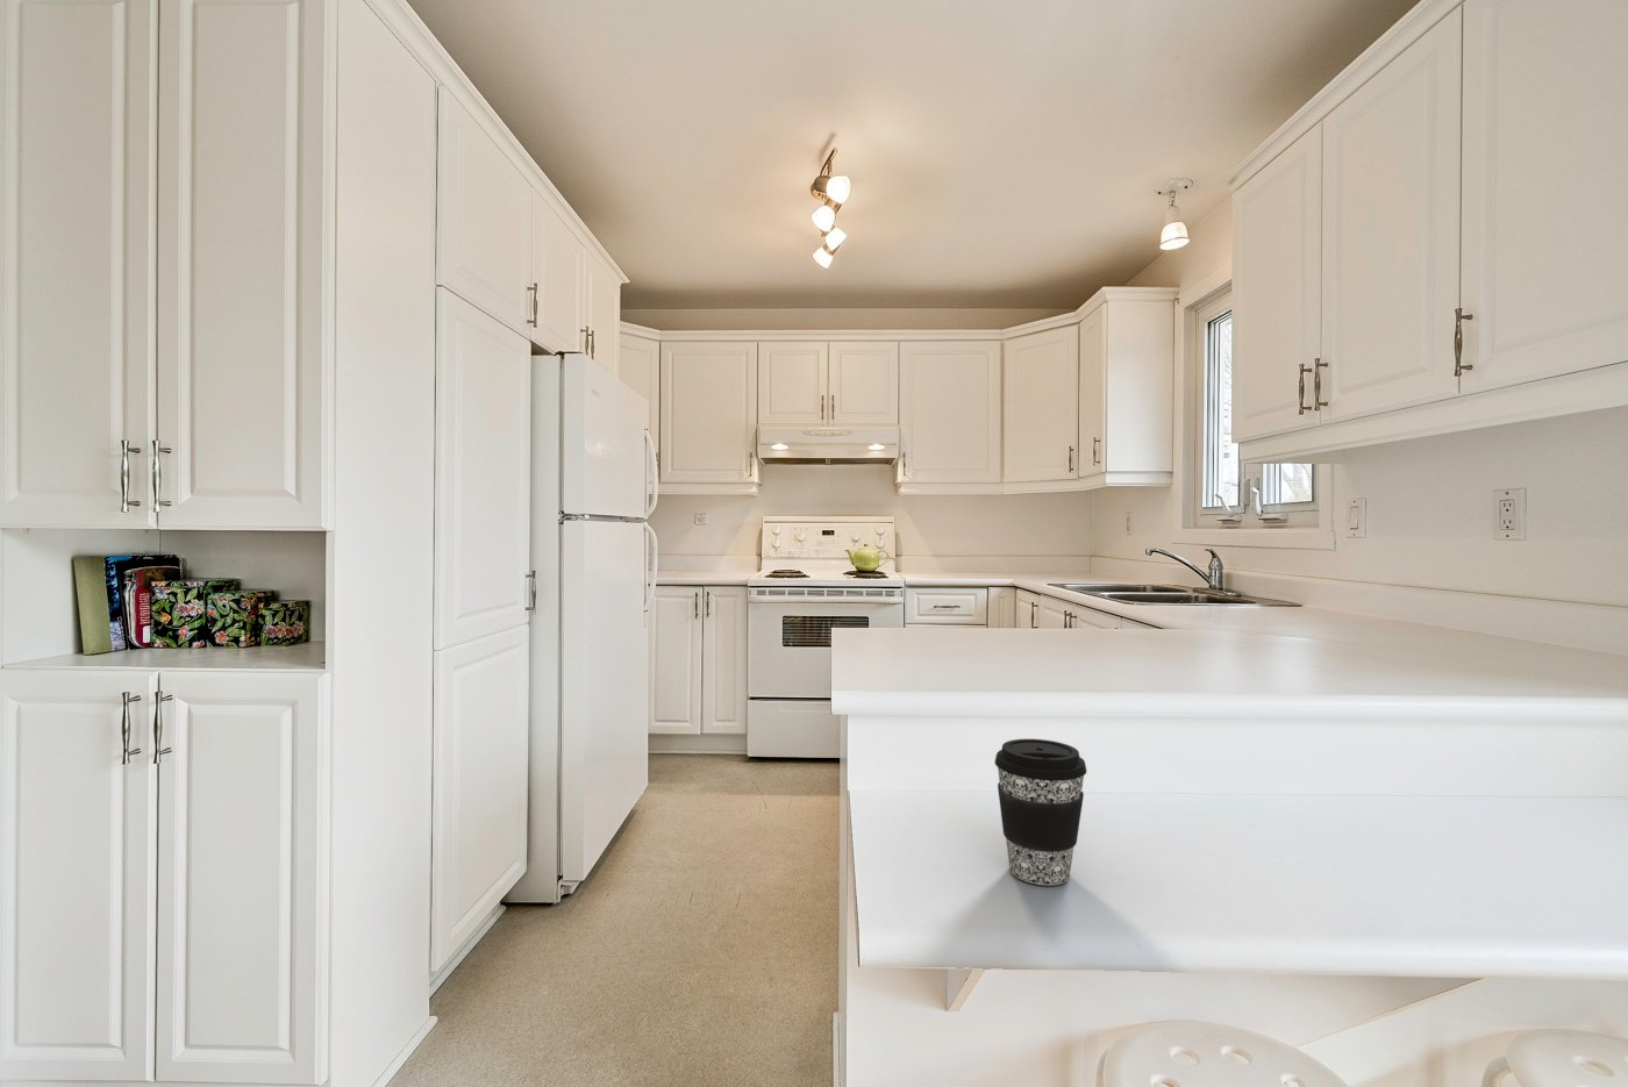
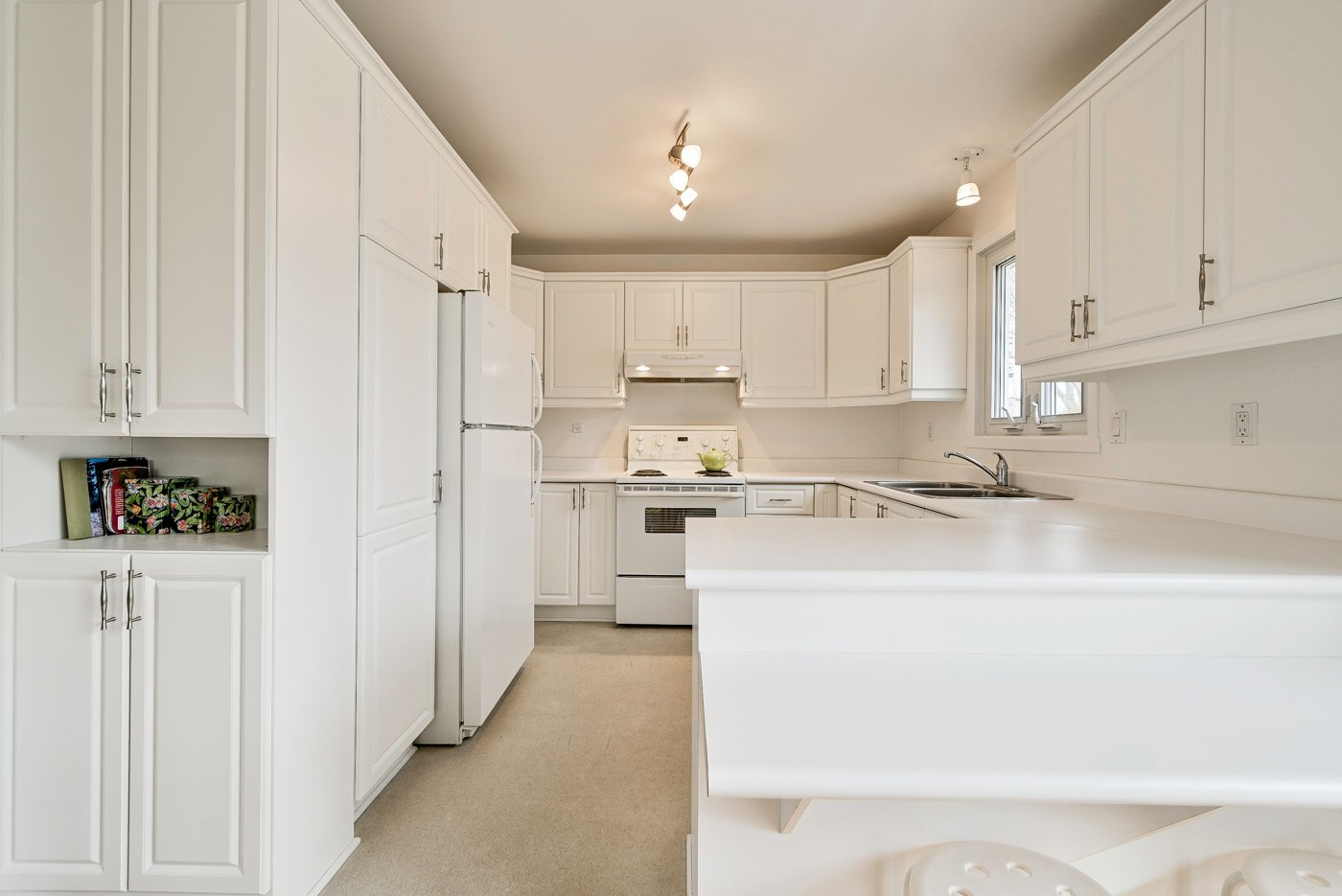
- coffee cup (1038, 809)
